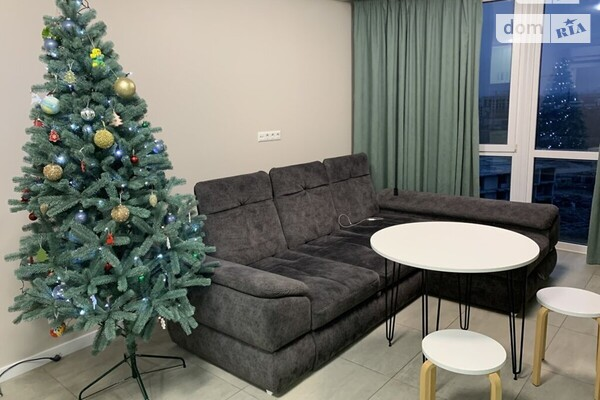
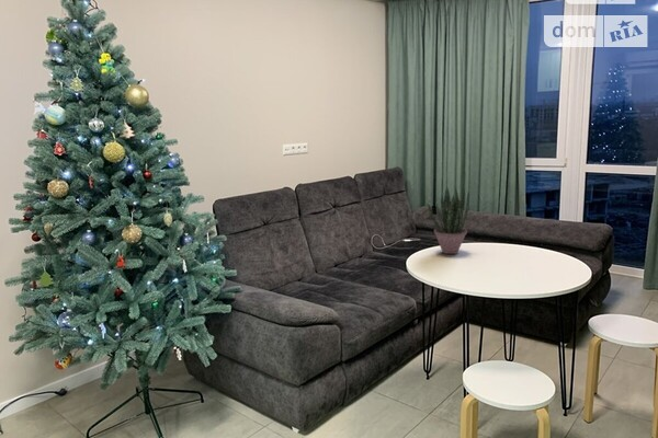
+ potted plant (449, 219)
